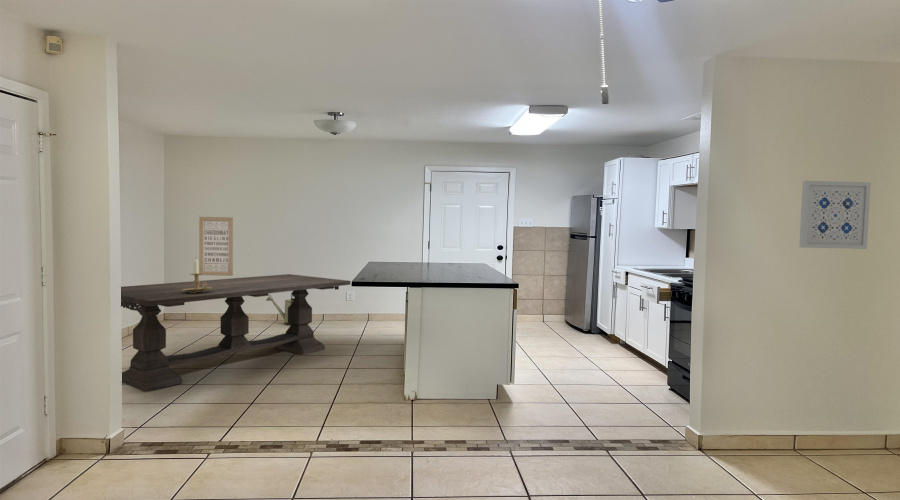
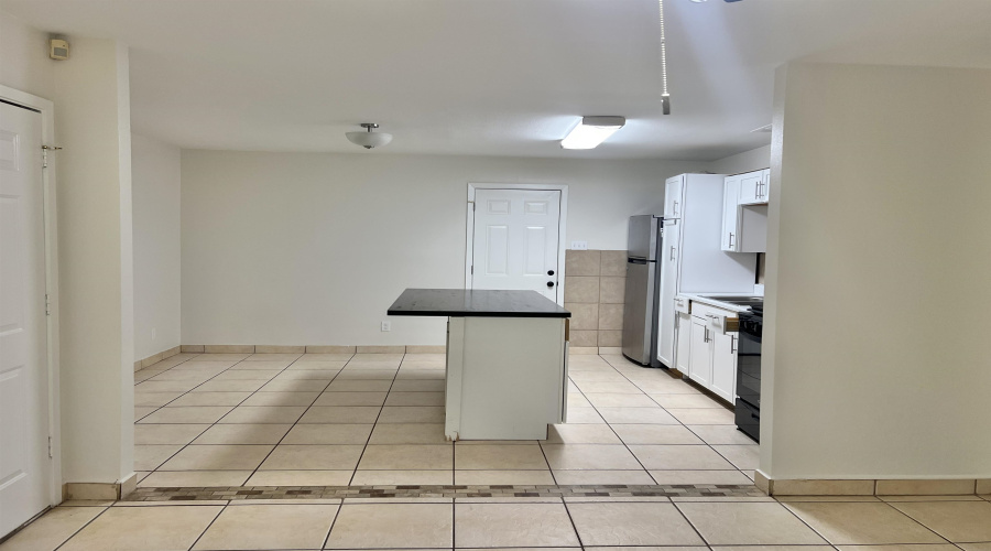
- dining table (234, 323)
- wall art (834, 215)
- watering can (285, 307)
- candle holder (197, 275)
- wall art (216, 246)
